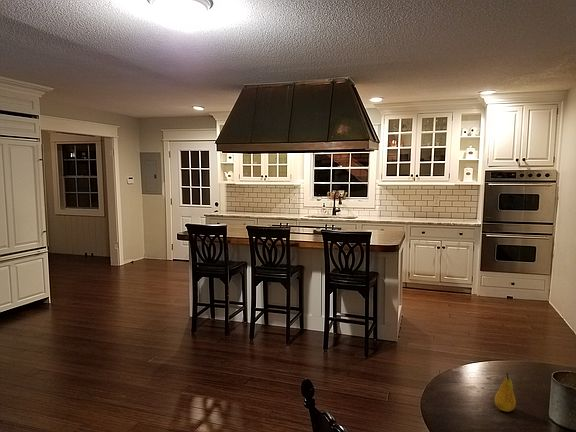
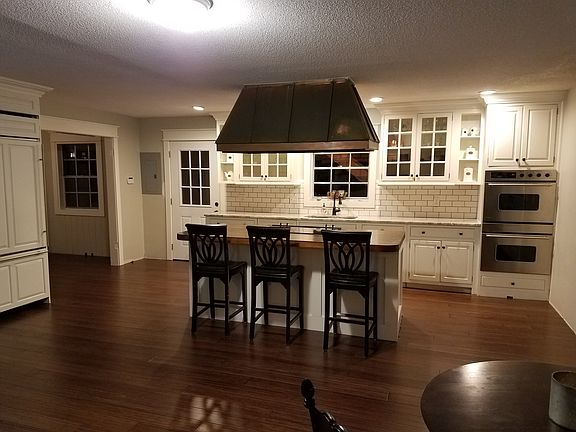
- fruit (505, 390)
